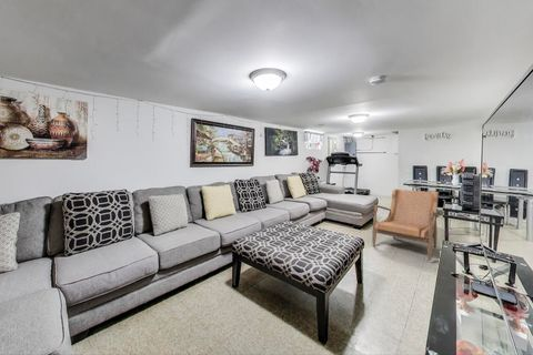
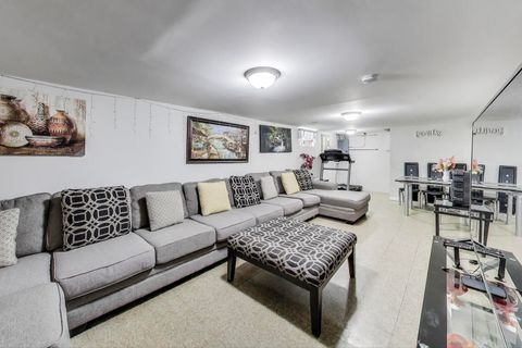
- armchair (408, 219)
